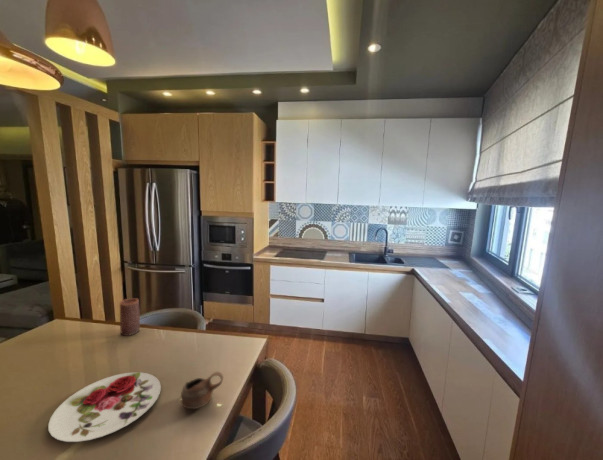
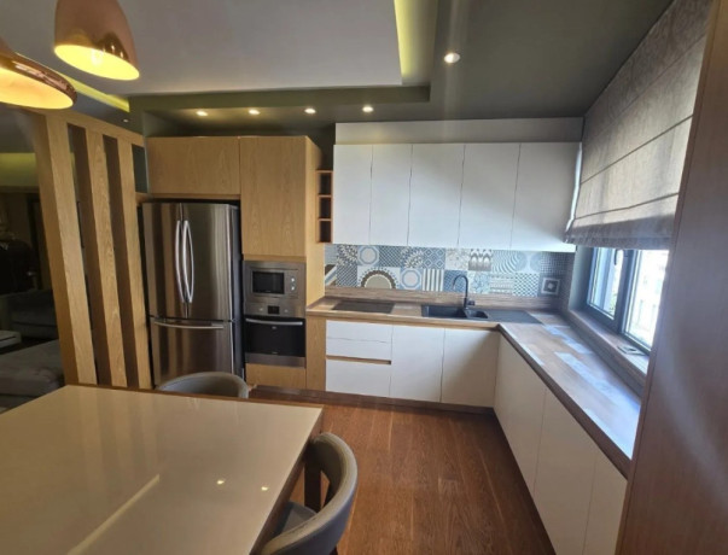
- candle (129, 316)
- plate (110, 400)
- cup (200, 389)
